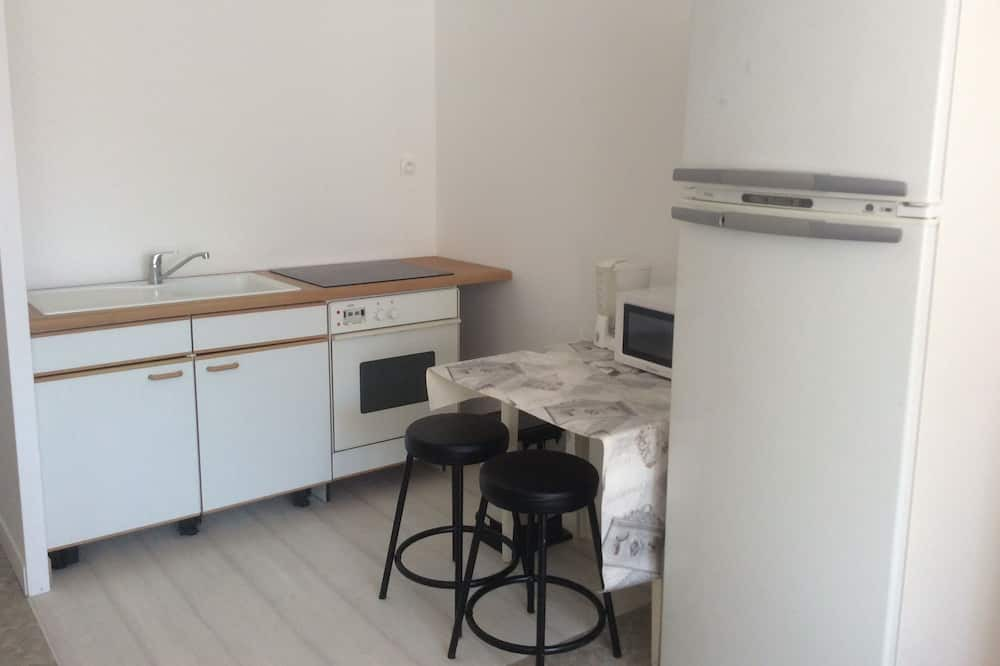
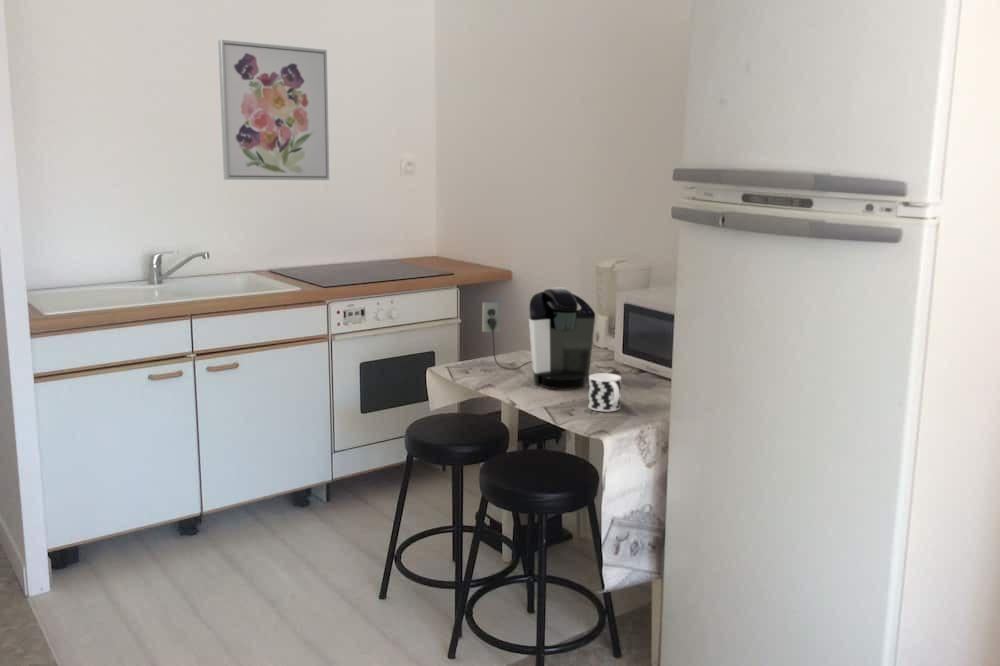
+ wall art (276, 113)
+ cup (607, 393)
+ coffee maker (541, 335)
